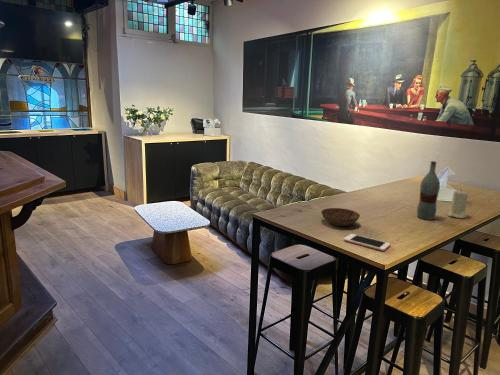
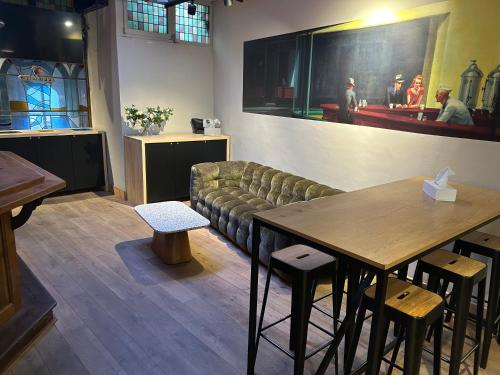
- bottle (429, 190)
- candle (458, 202)
- cell phone (366, 241)
- bowl (339, 218)
